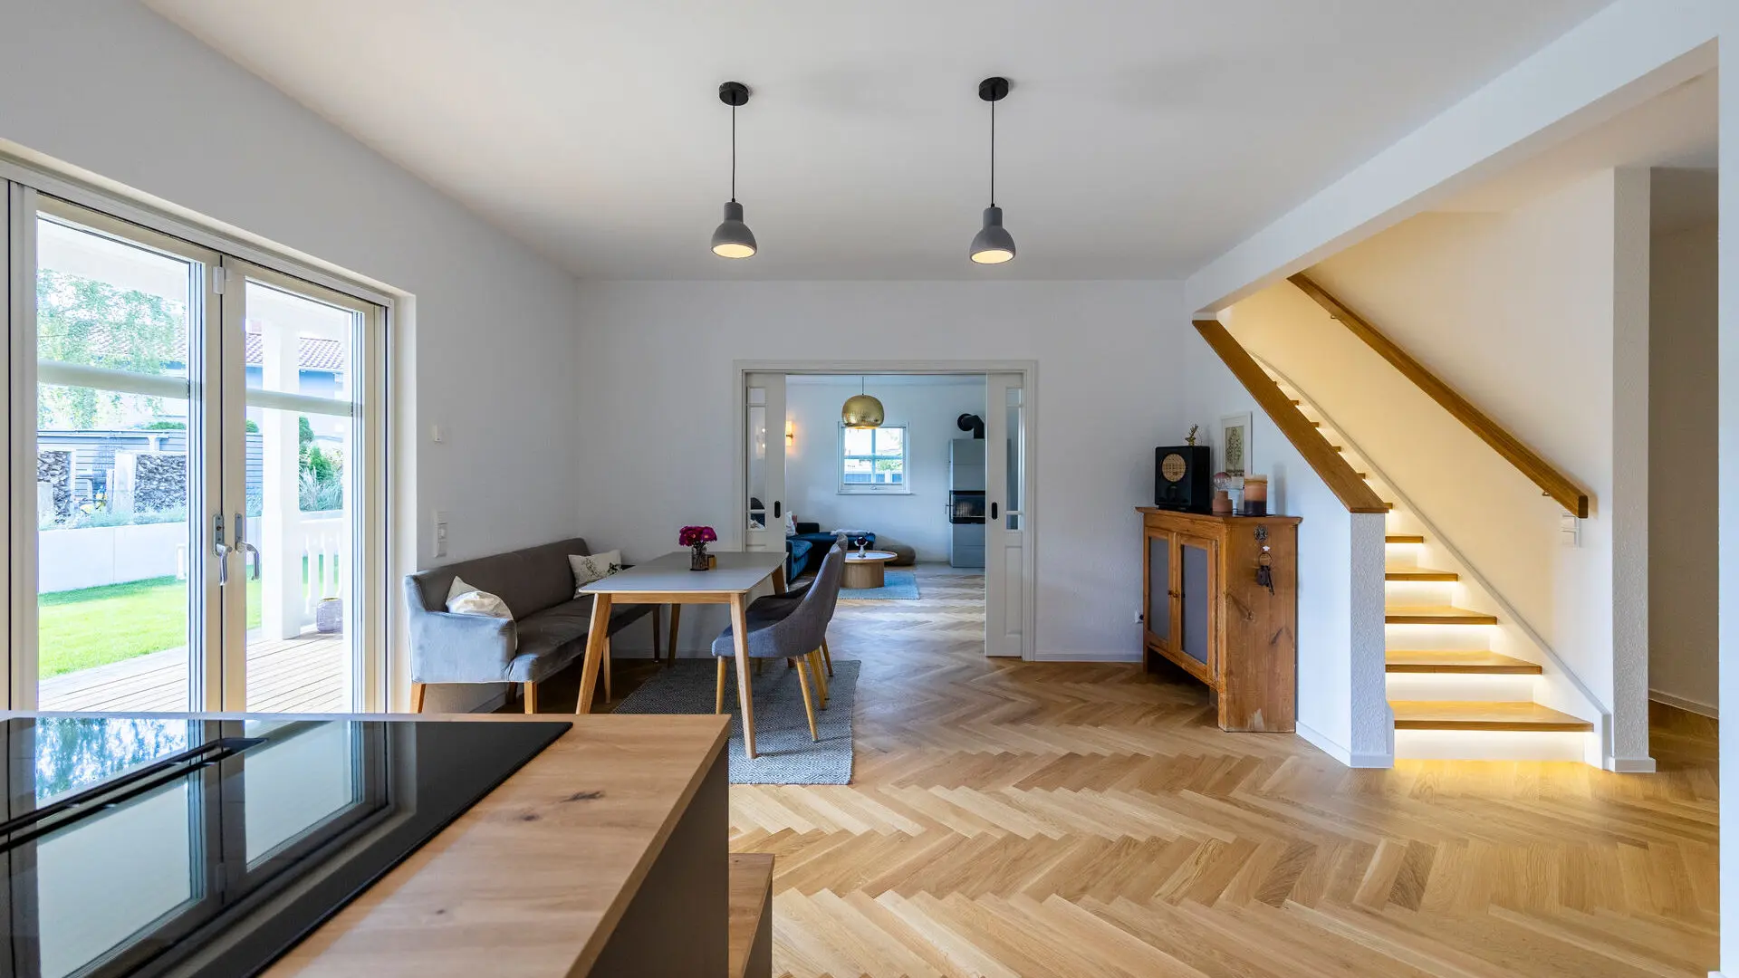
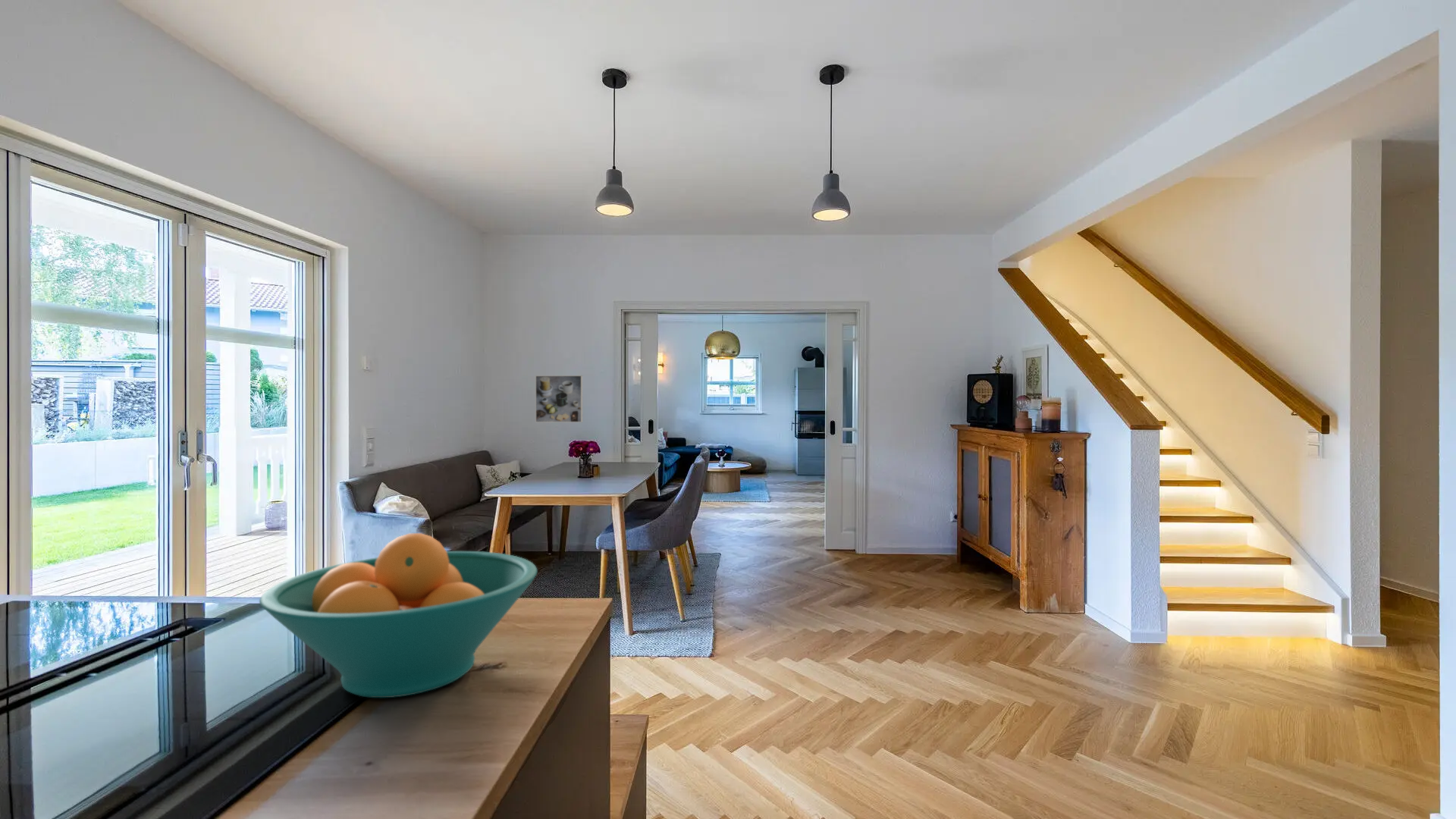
+ fruit bowl (410, 604)
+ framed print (559, 399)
